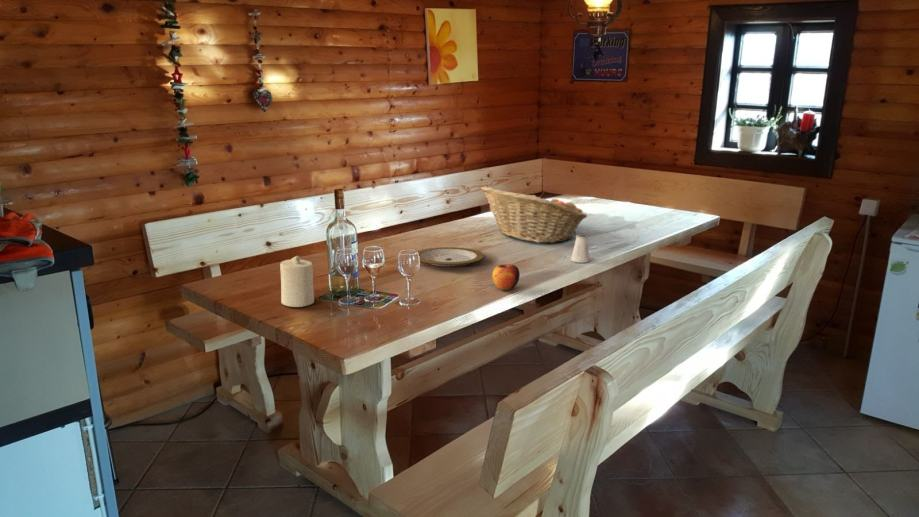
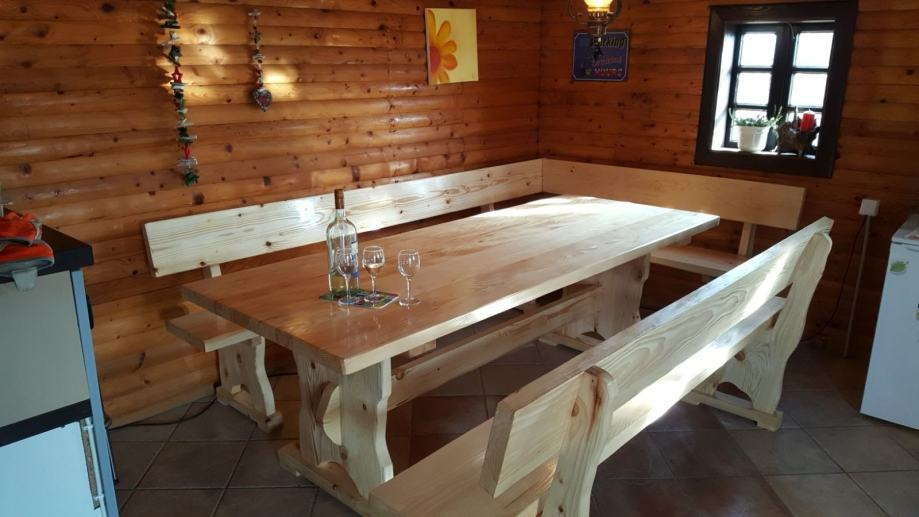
- plate (448, 258)
- saltshaker (581, 247)
- fruit basket (532, 211)
- apple (505, 276)
- candle (296, 278)
